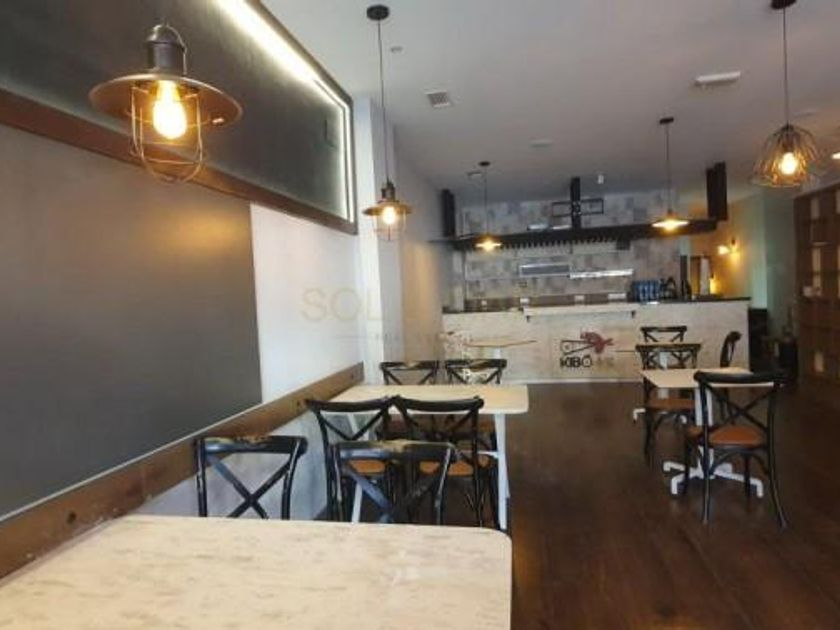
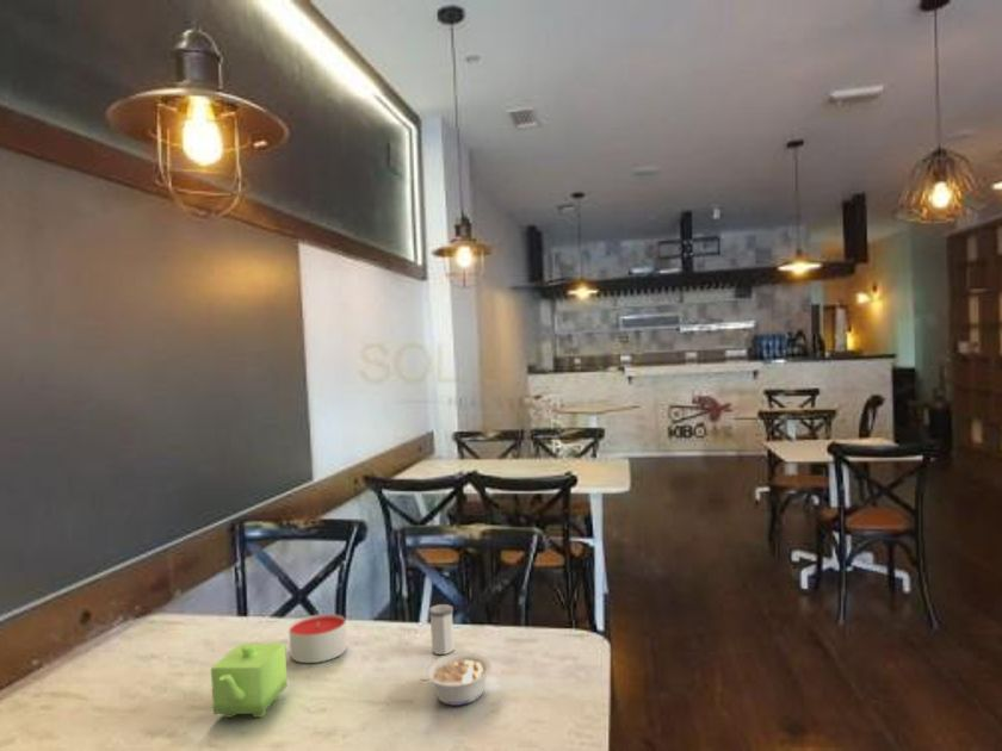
+ legume (458, 678)
+ candle (317, 637)
+ salt shaker (441, 628)
+ teapot (246, 679)
